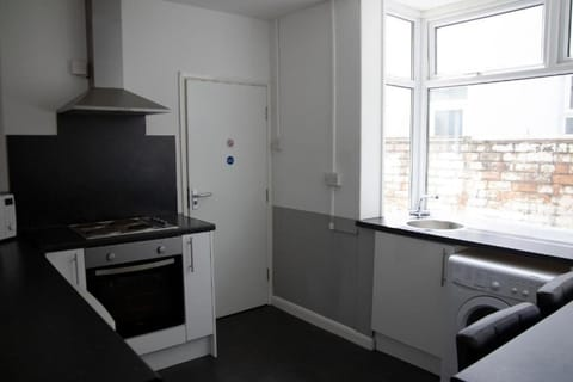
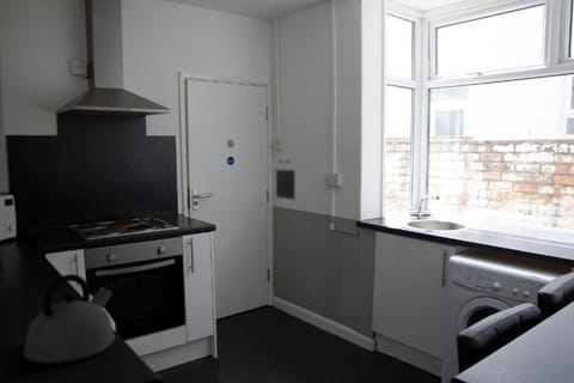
+ kettle (73, 308)
+ calendar (285, 178)
